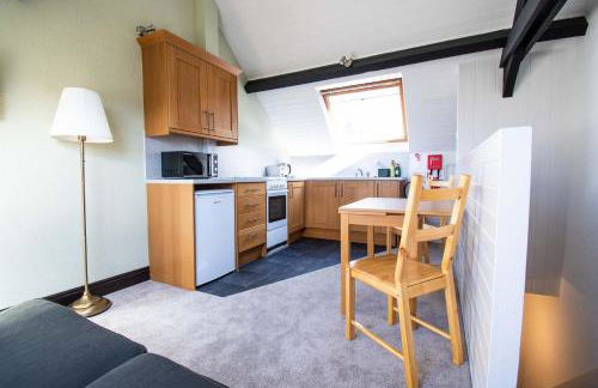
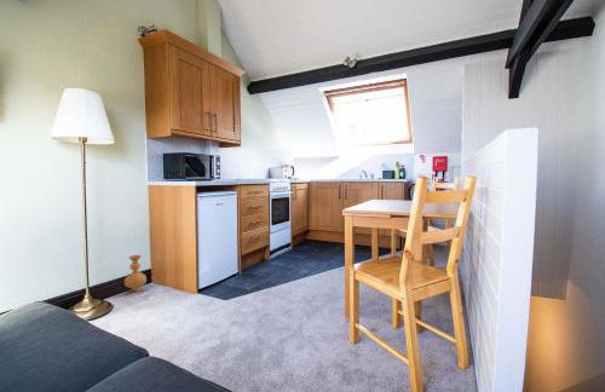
+ vase (134, 273)
